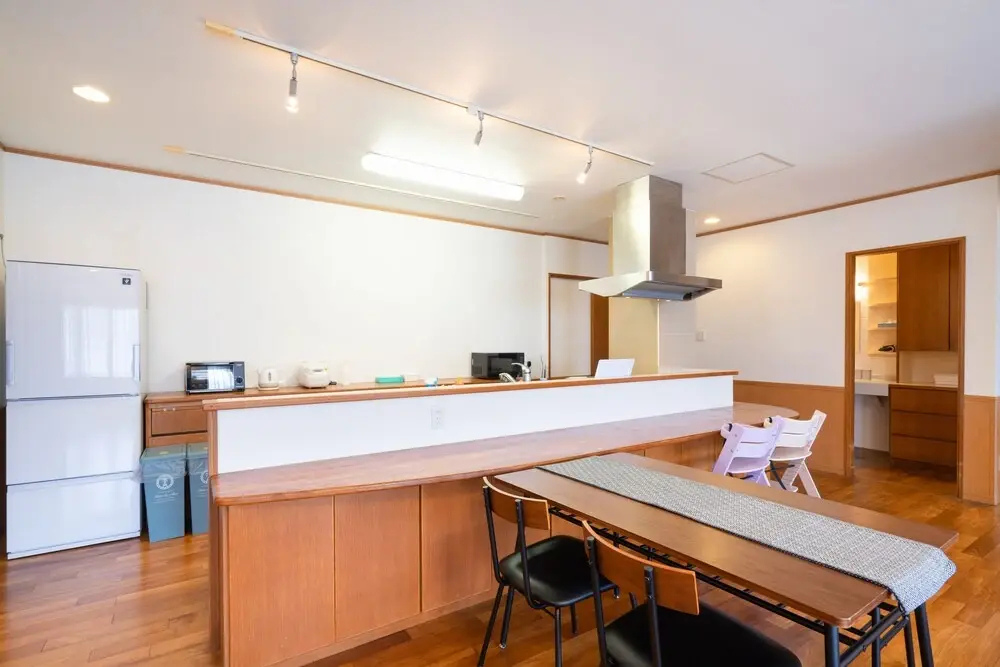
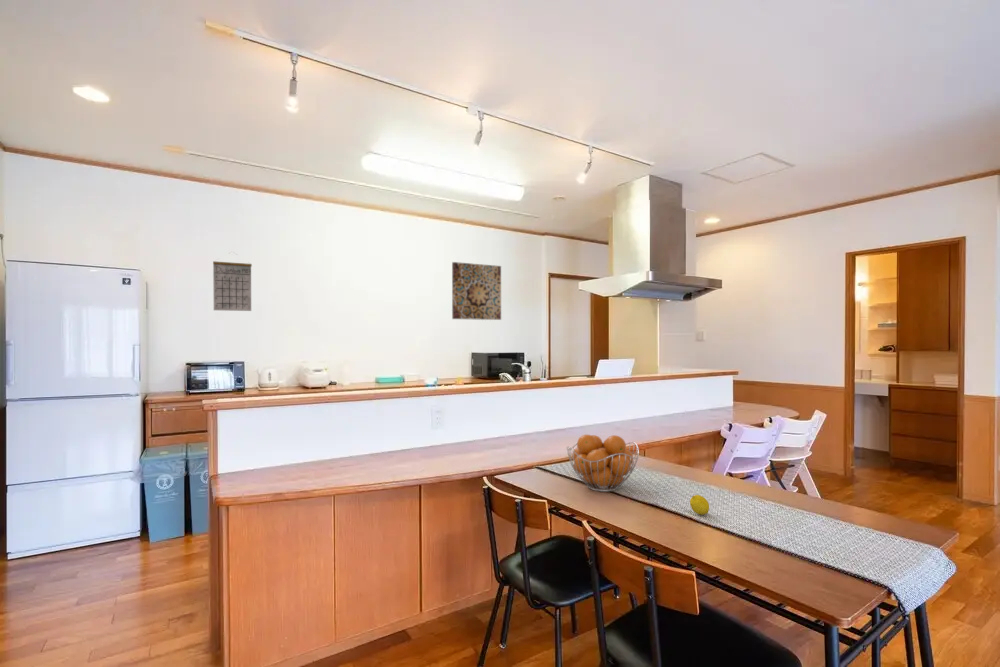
+ calendar (232, 280)
+ wall art (477, 291)
+ fruit basket (602, 460)
+ fruit (699, 504)
